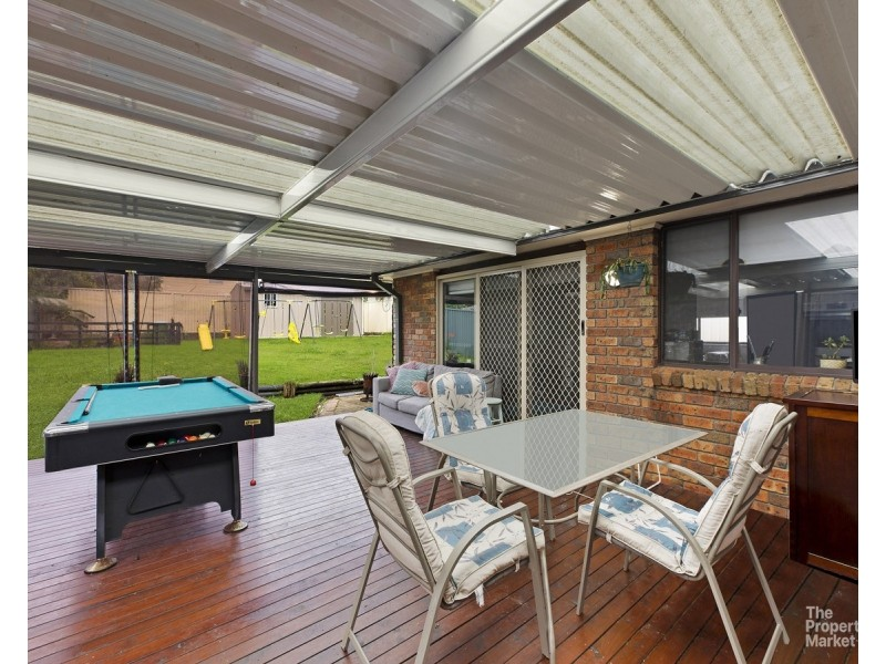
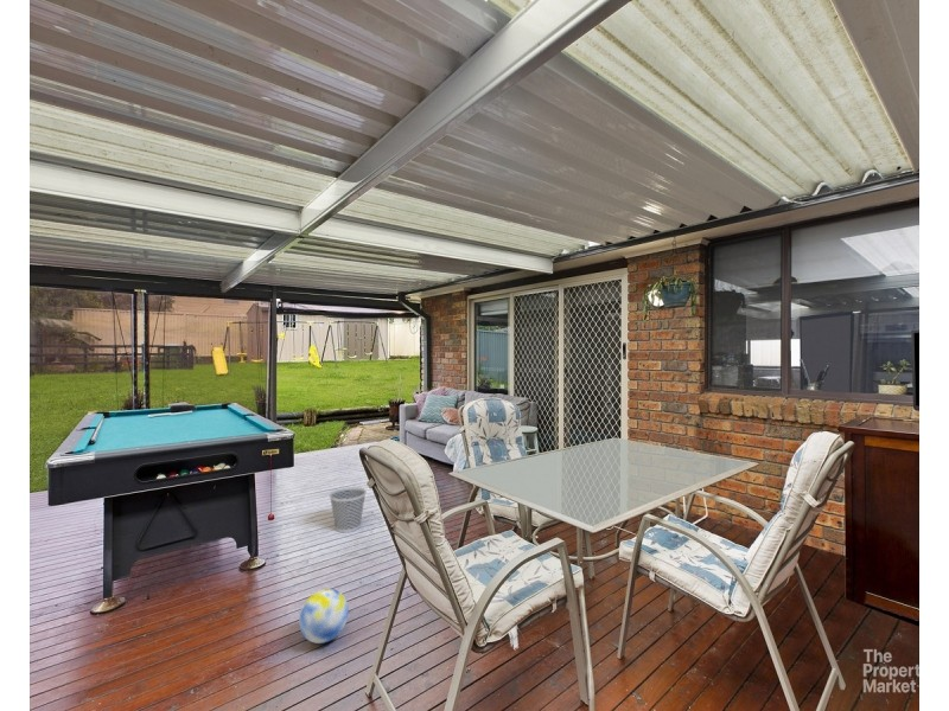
+ wastebasket (348, 510)
+ ball (324, 615)
